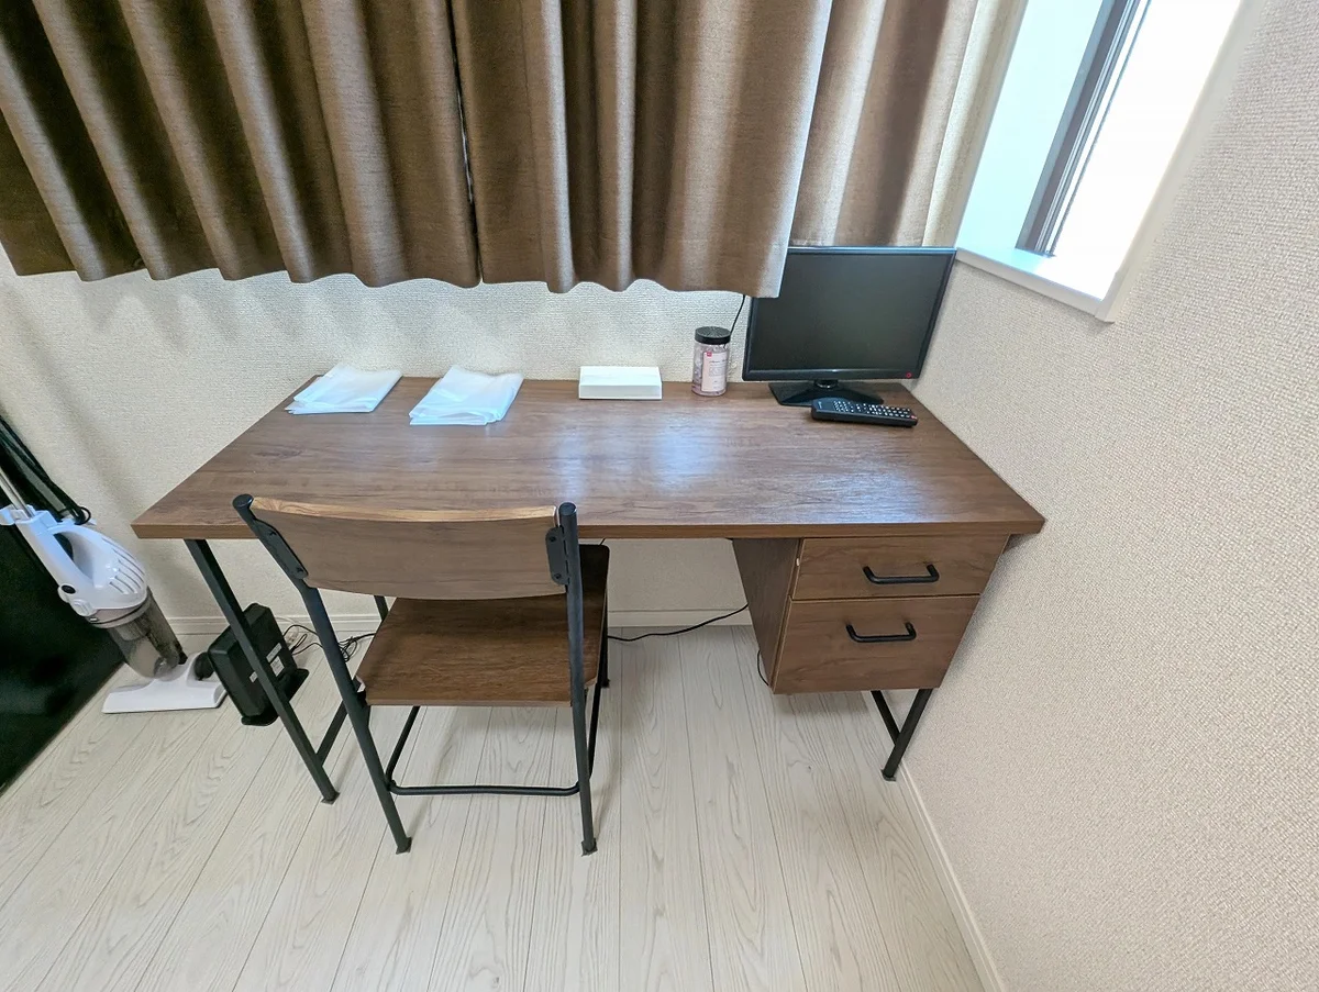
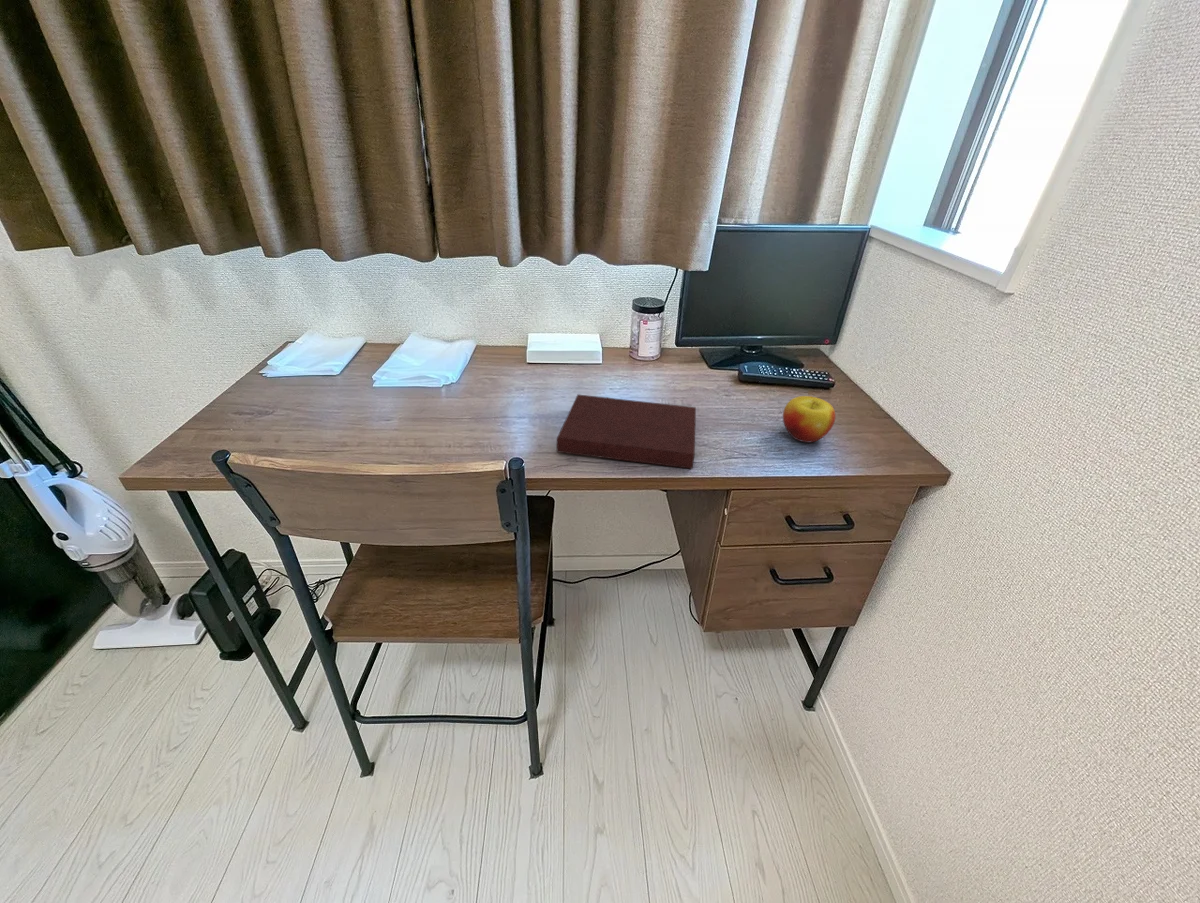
+ notebook (630, 428)
+ apple (807, 419)
